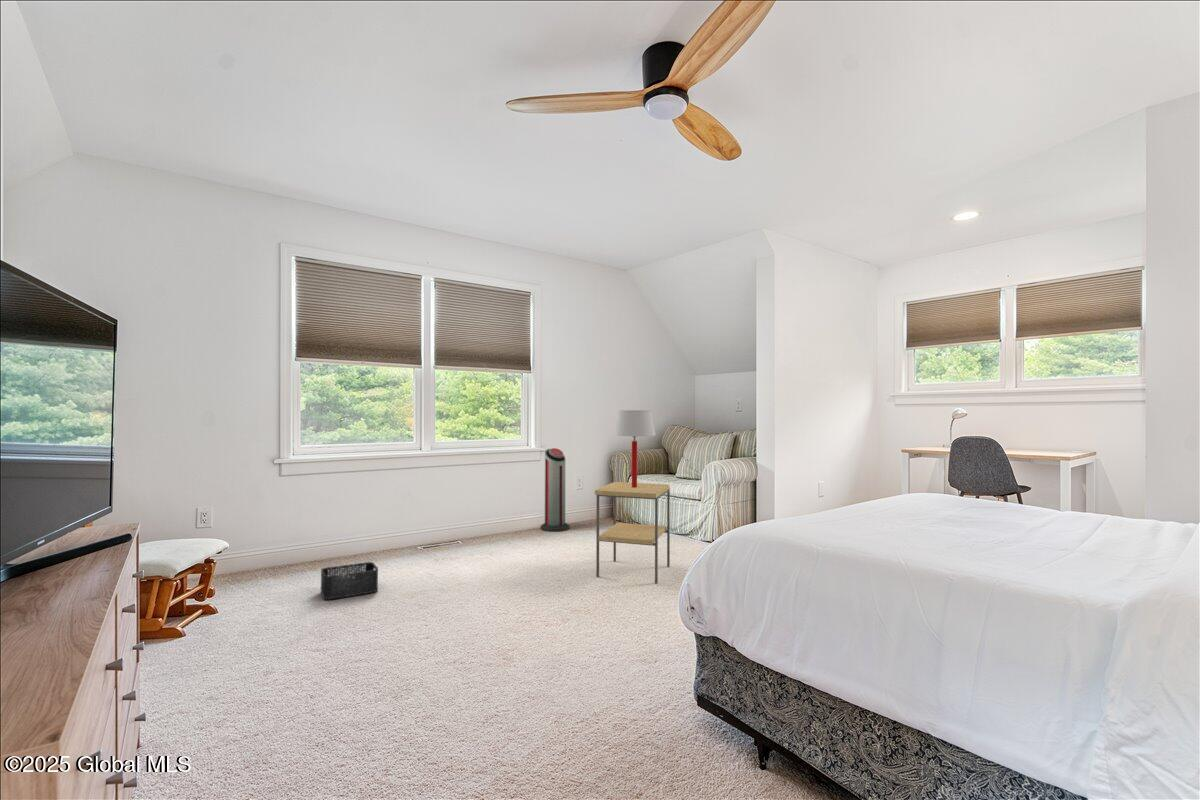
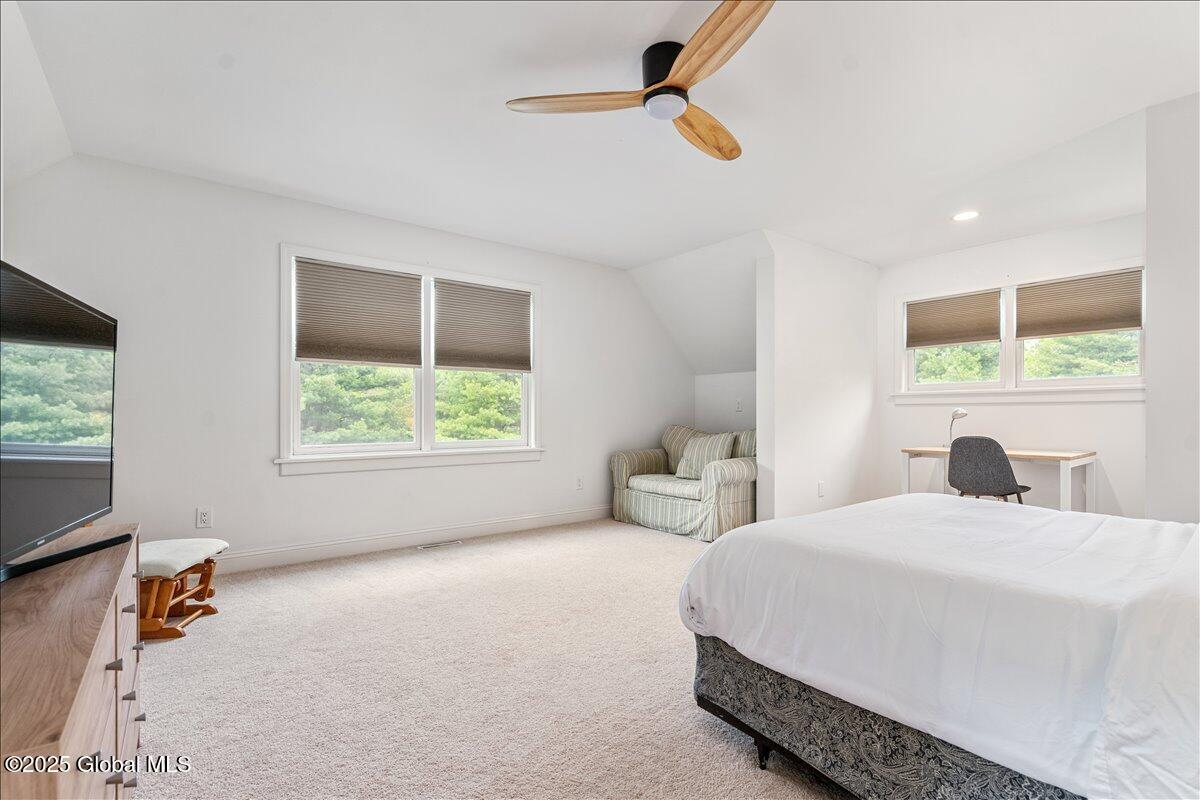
- air purifier (555, 488)
- side table (633, 529)
- storage bin (349, 580)
- table lamp (634, 448)
